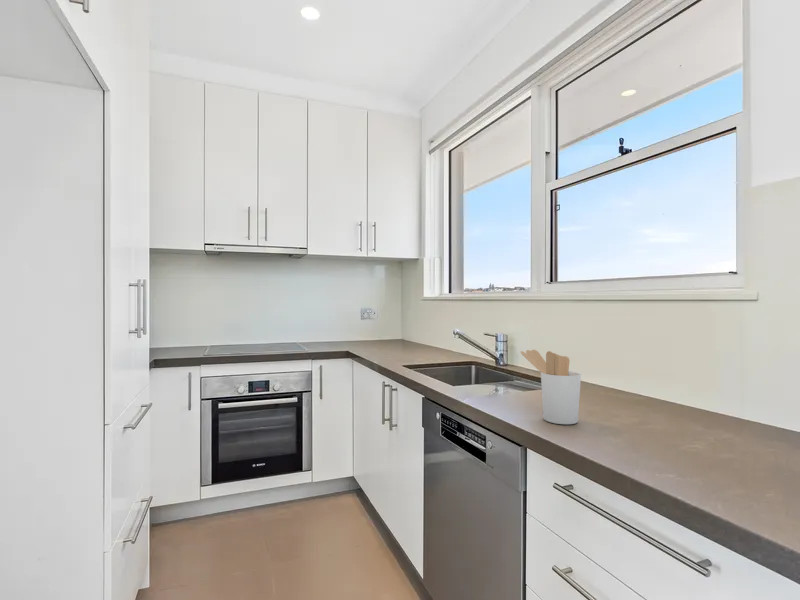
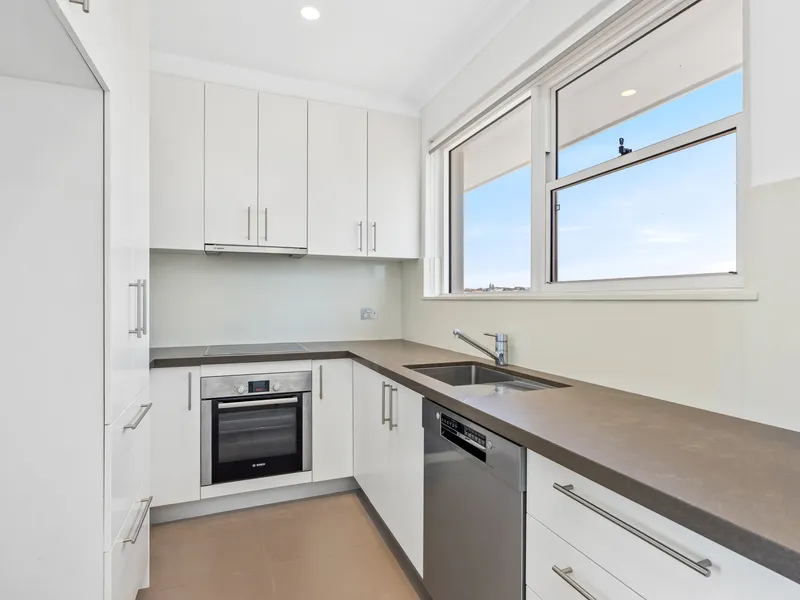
- utensil holder (550, 383)
